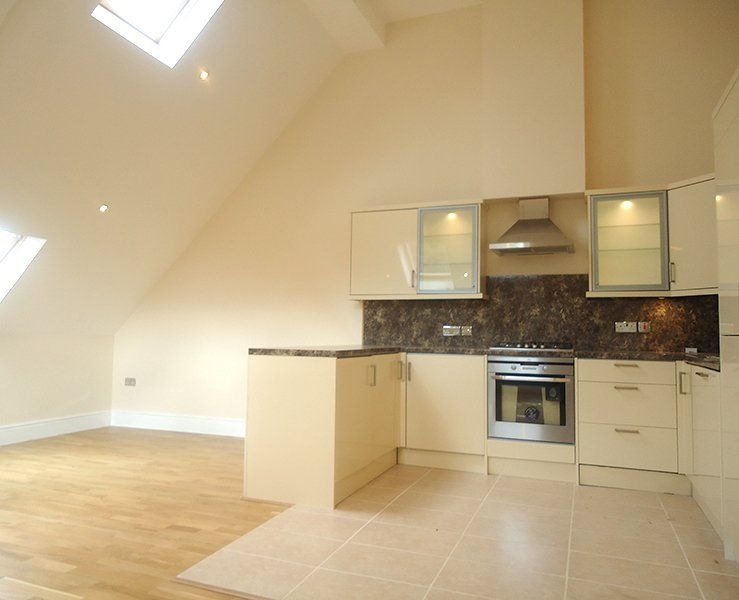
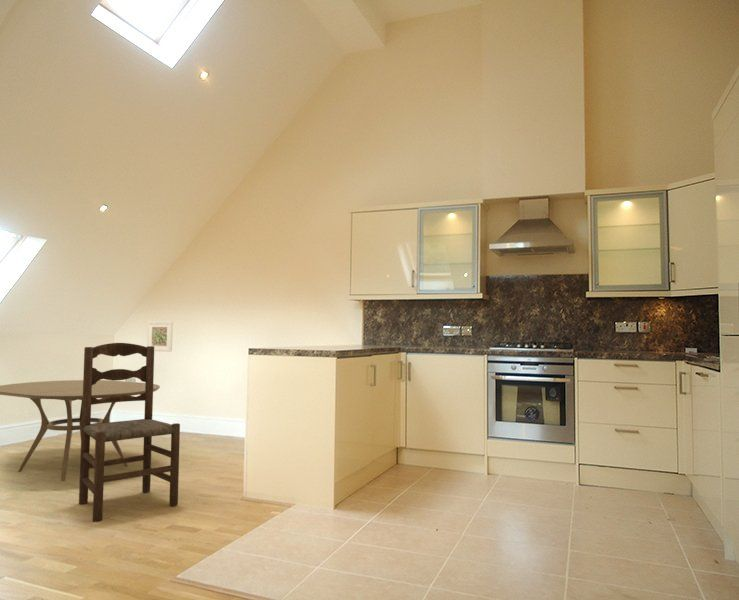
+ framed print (159, 336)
+ dining chair (128, 423)
+ dining table (76, 427)
